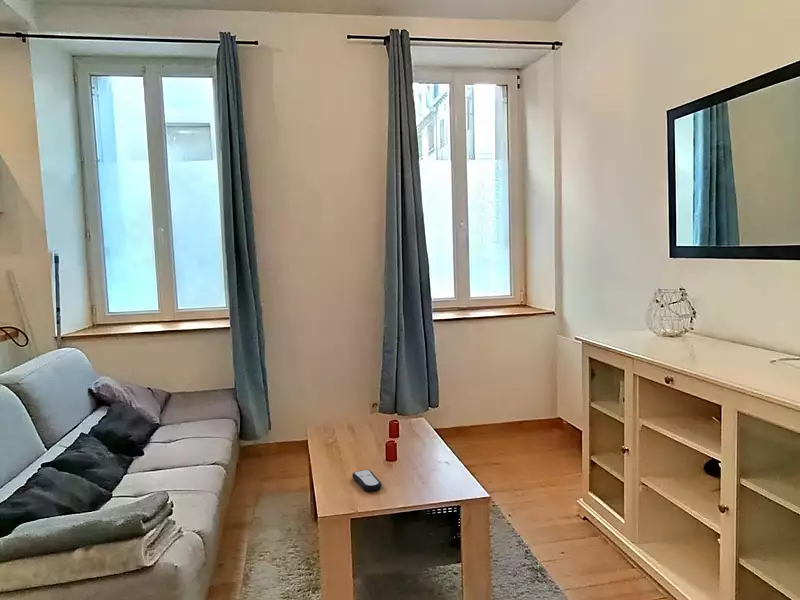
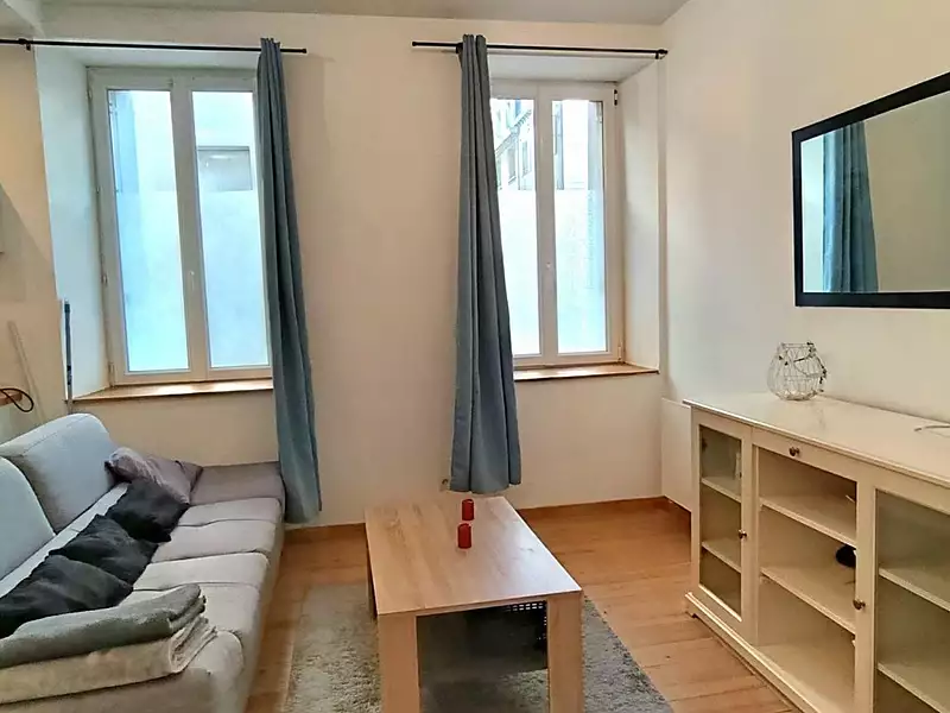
- remote control (367, 480)
